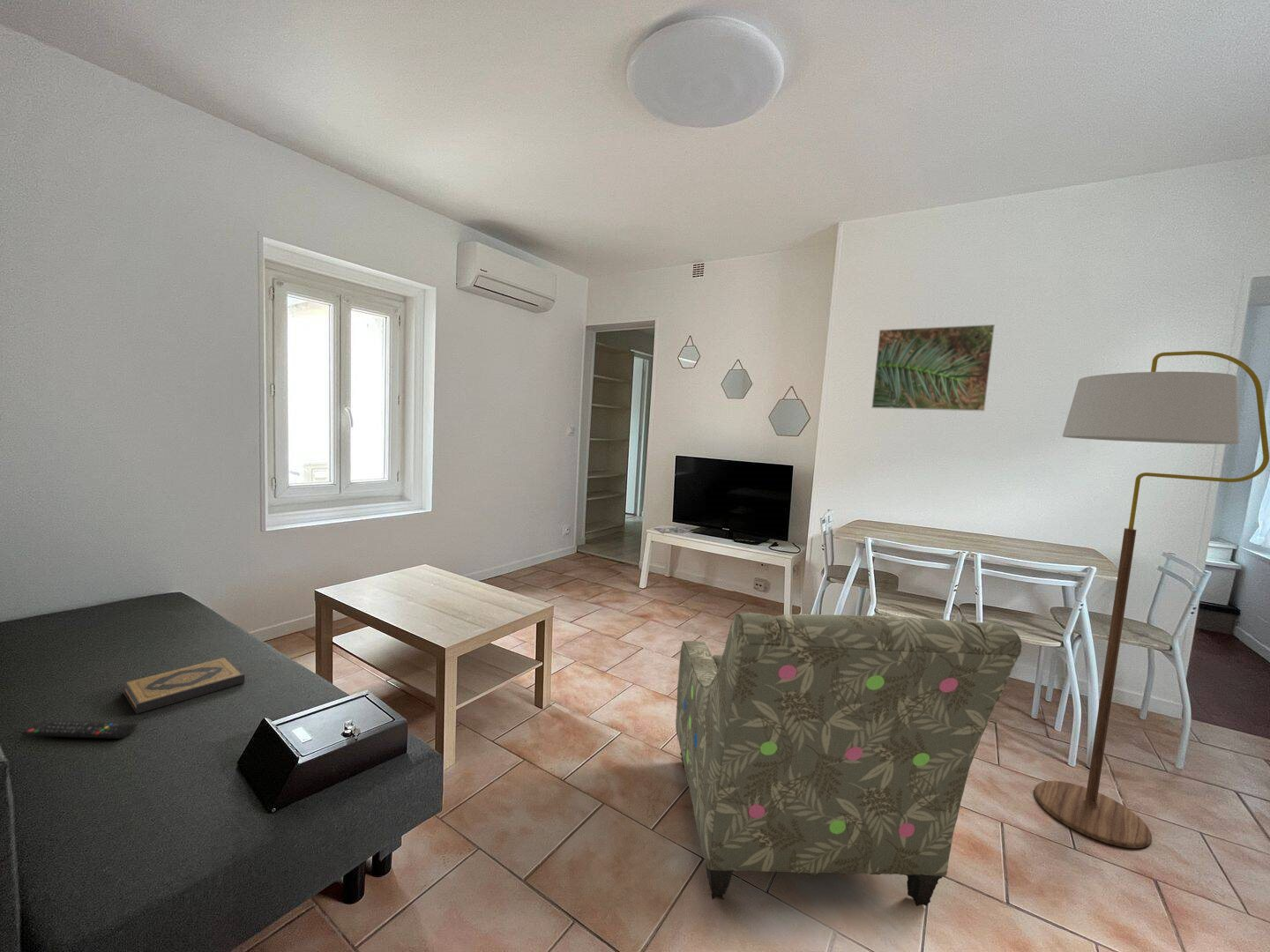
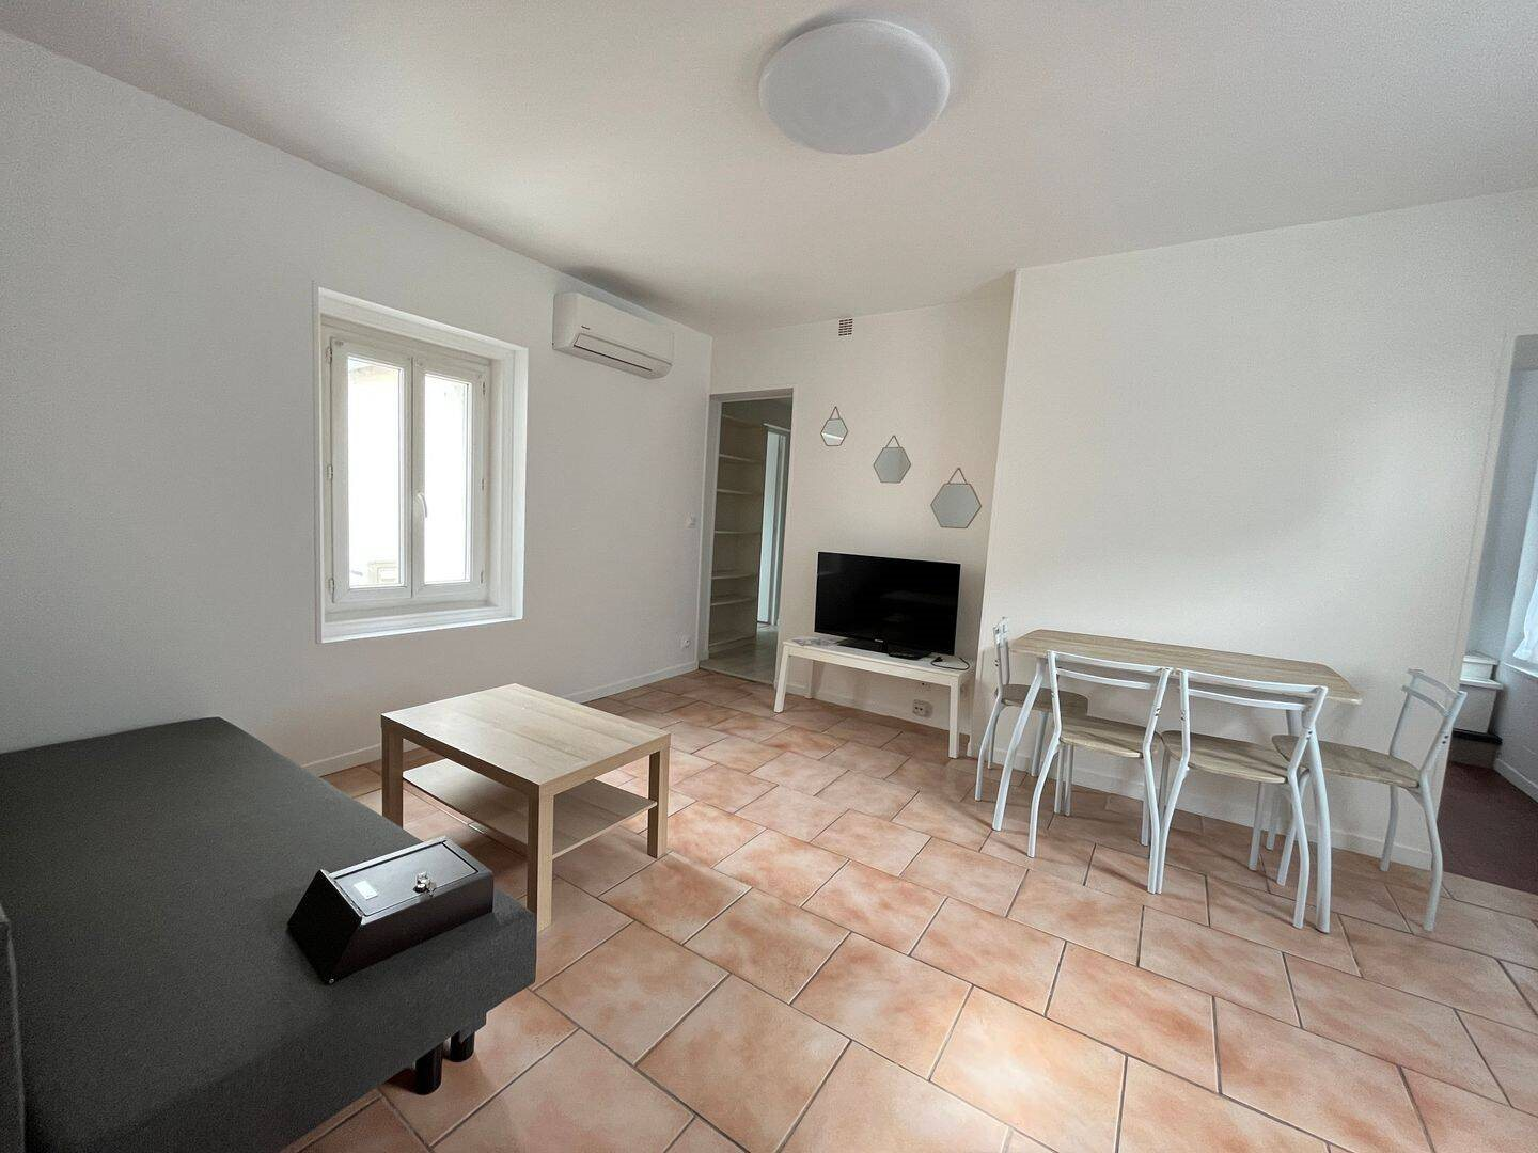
- floor lamp (1126, 593)
- armchair (804, 710)
- hardback book (185, 682)
- remote control (79, 730)
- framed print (930, 368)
